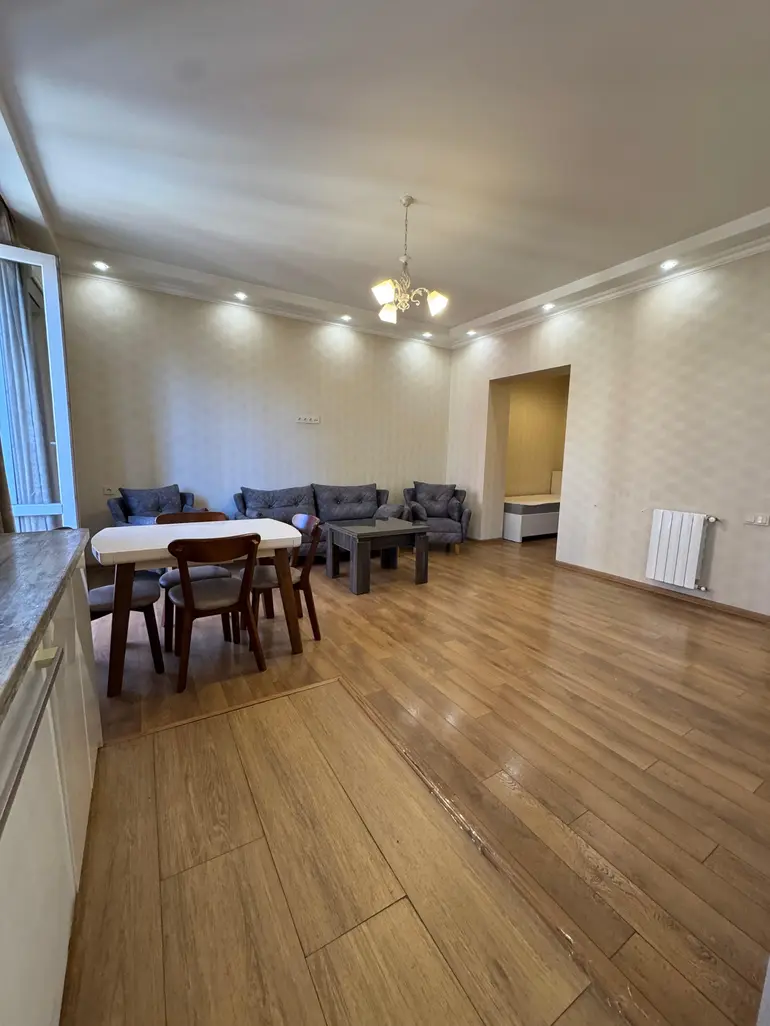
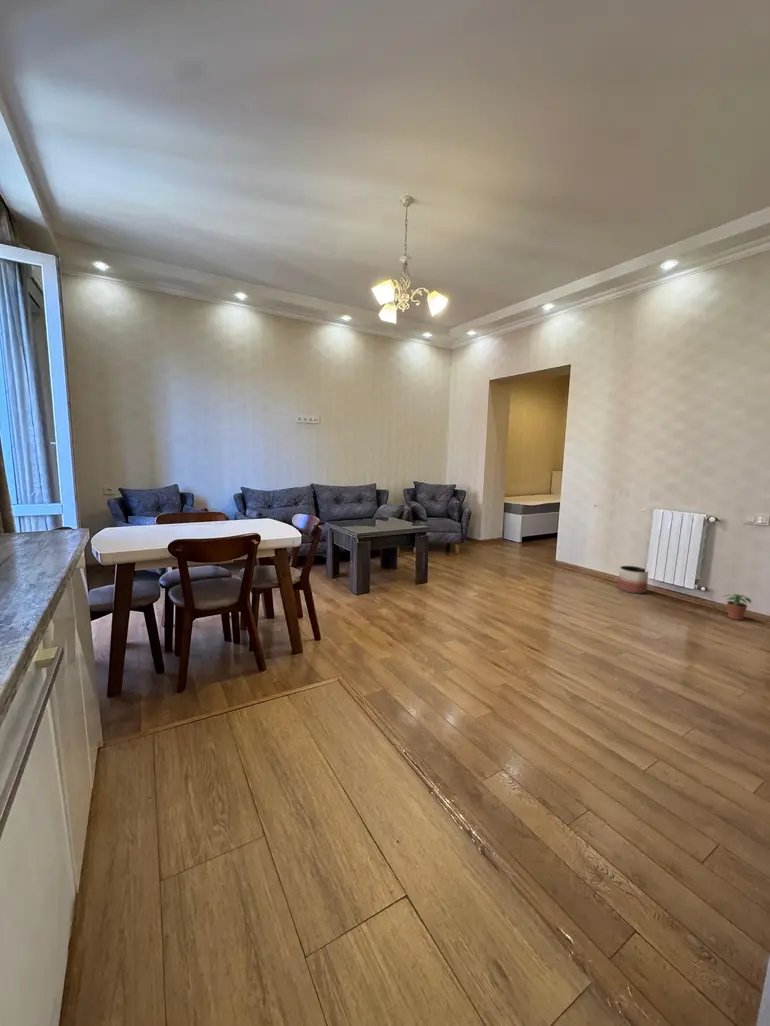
+ planter (632, 579)
+ potted plant (736, 607)
